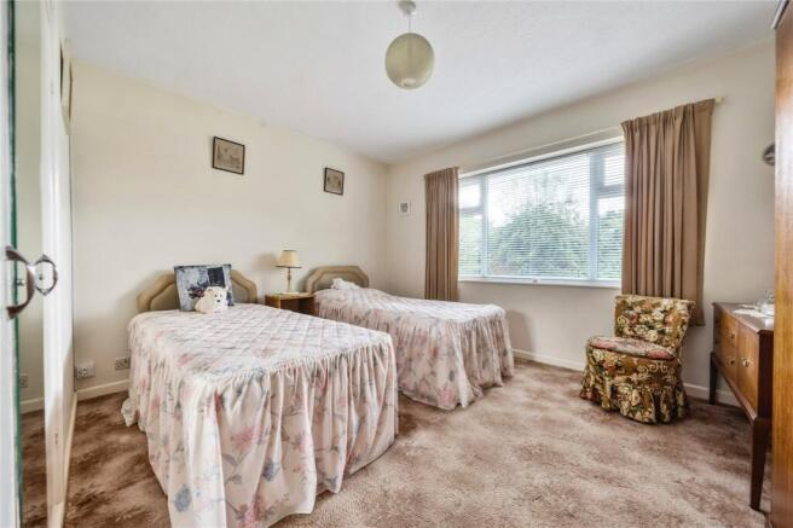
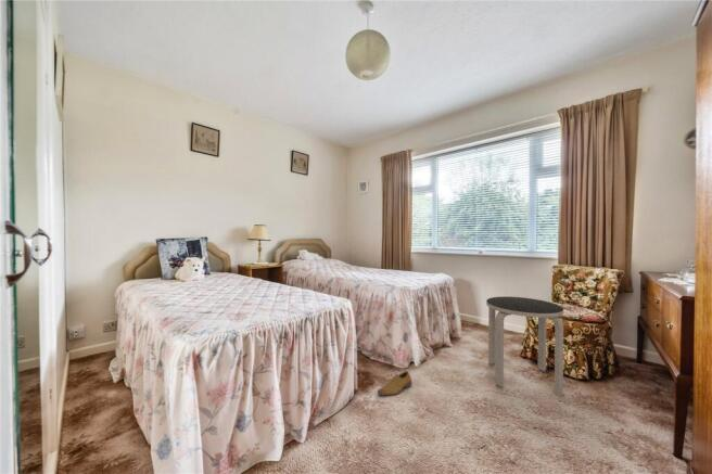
+ side table (538, 340)
+ shoe (395, 382)
